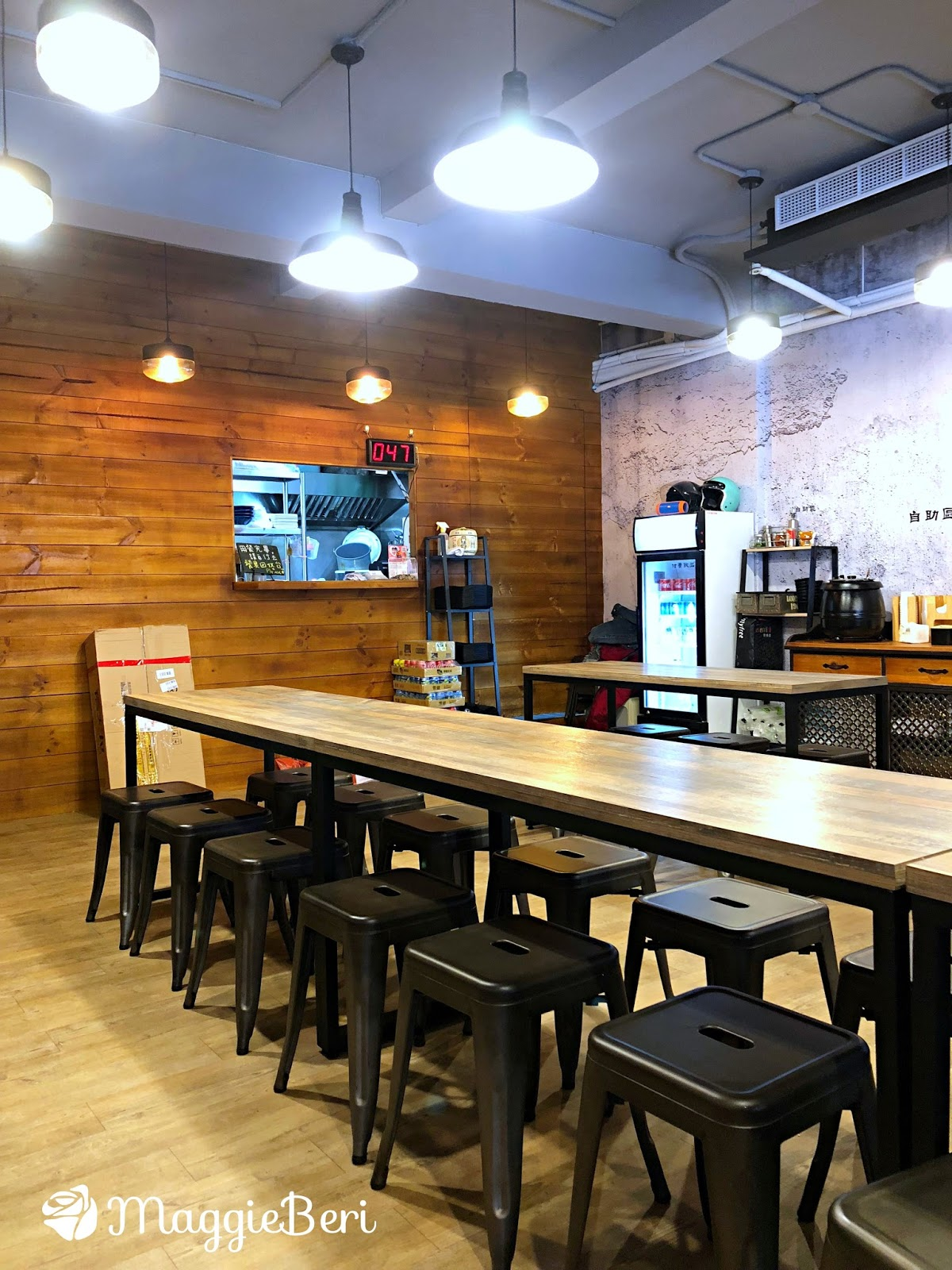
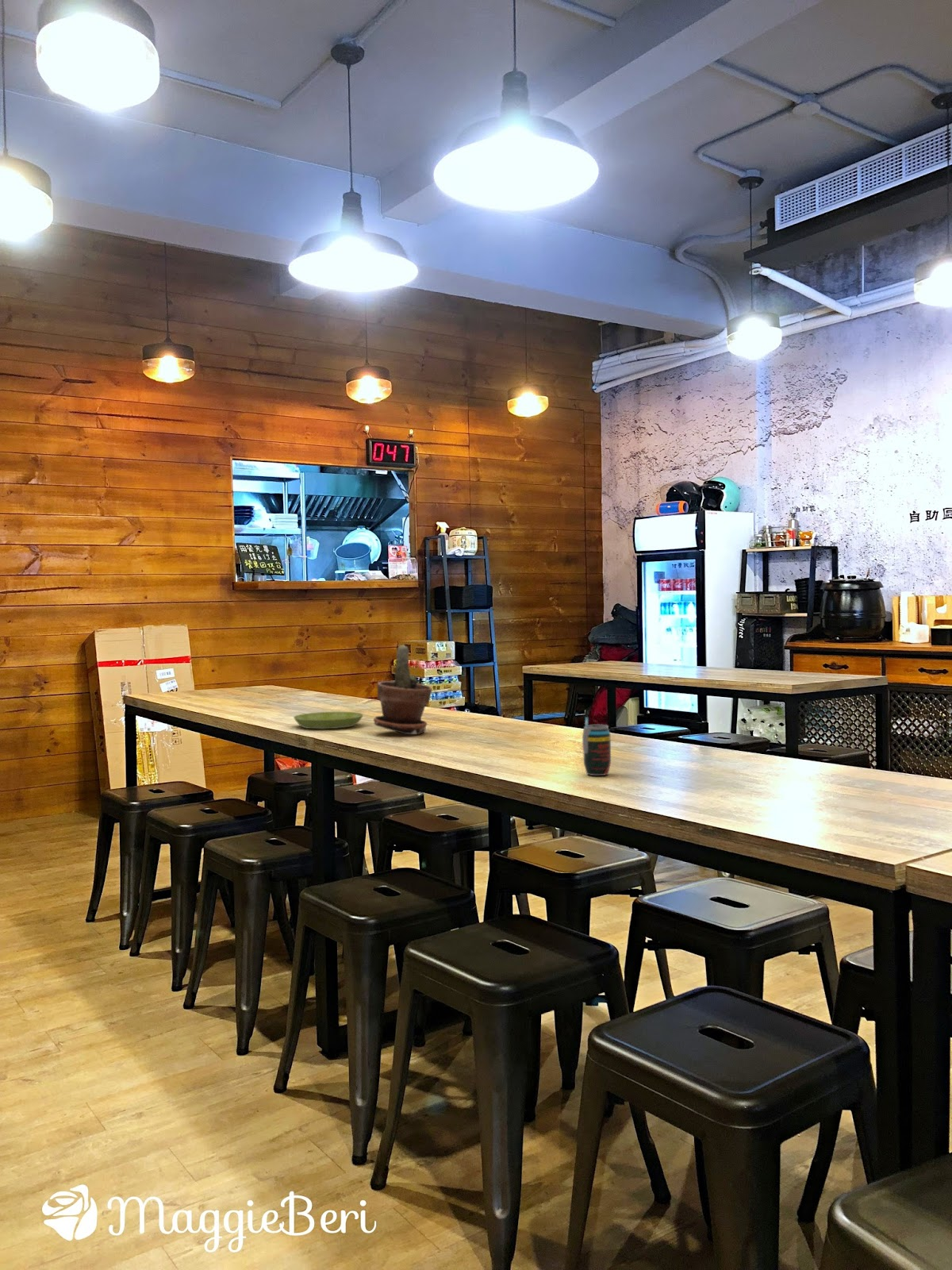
+ potted plant (402, 688)
+ saucer (328, 720)
+ beverage can (596, 745)
